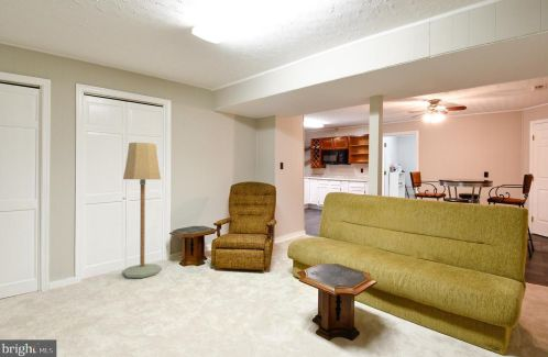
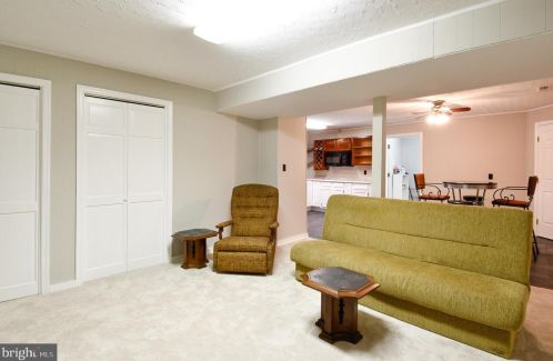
- floor lamp (142, 208)
